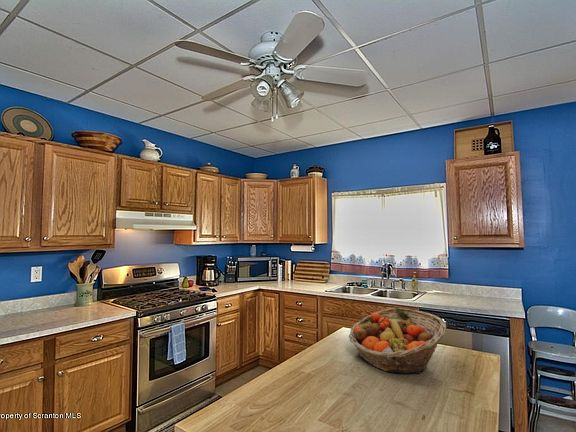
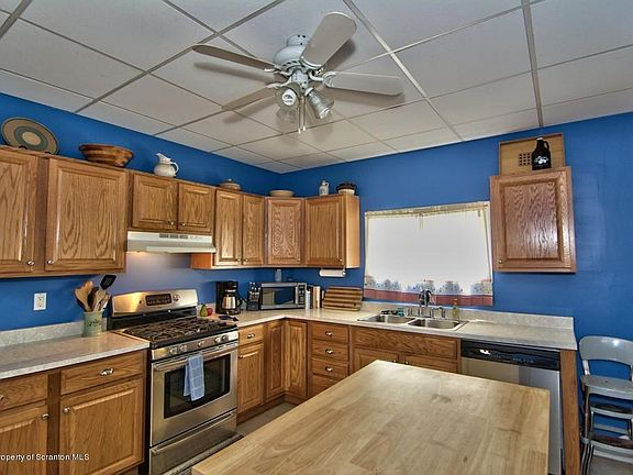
- fruit basket (394, 337)
